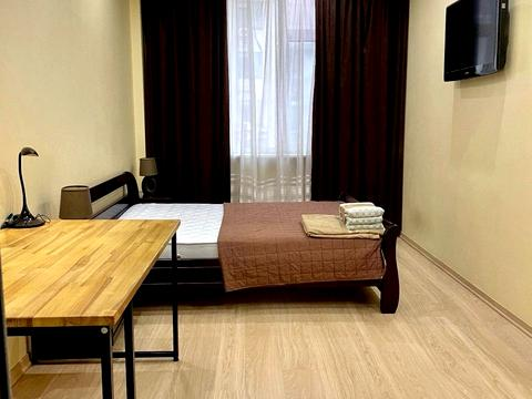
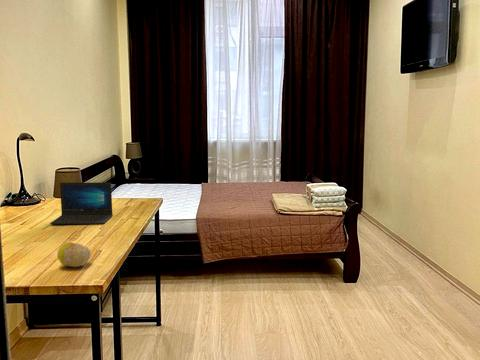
+ laptop (81, 202)
+ fruit (73, 253)
